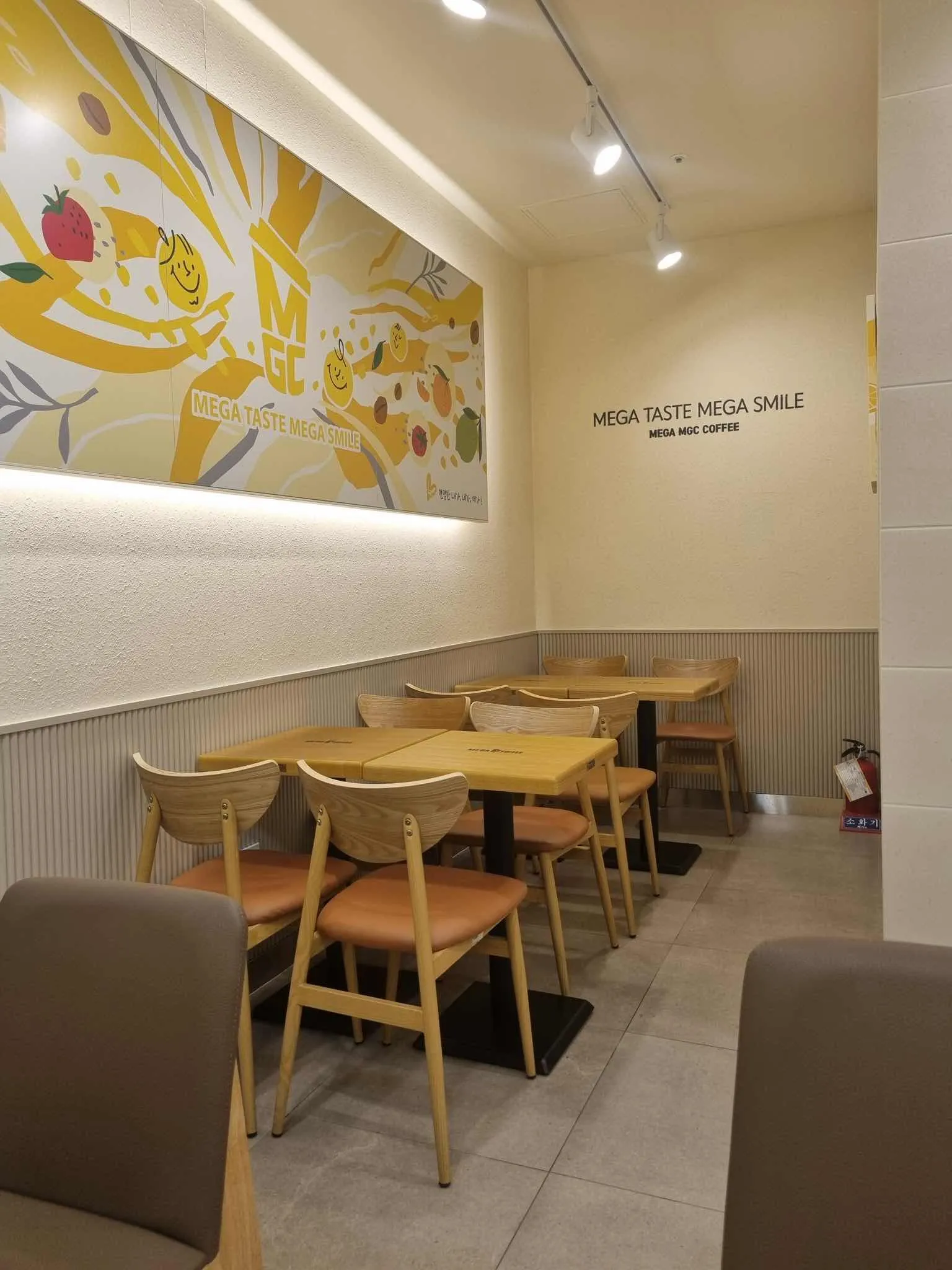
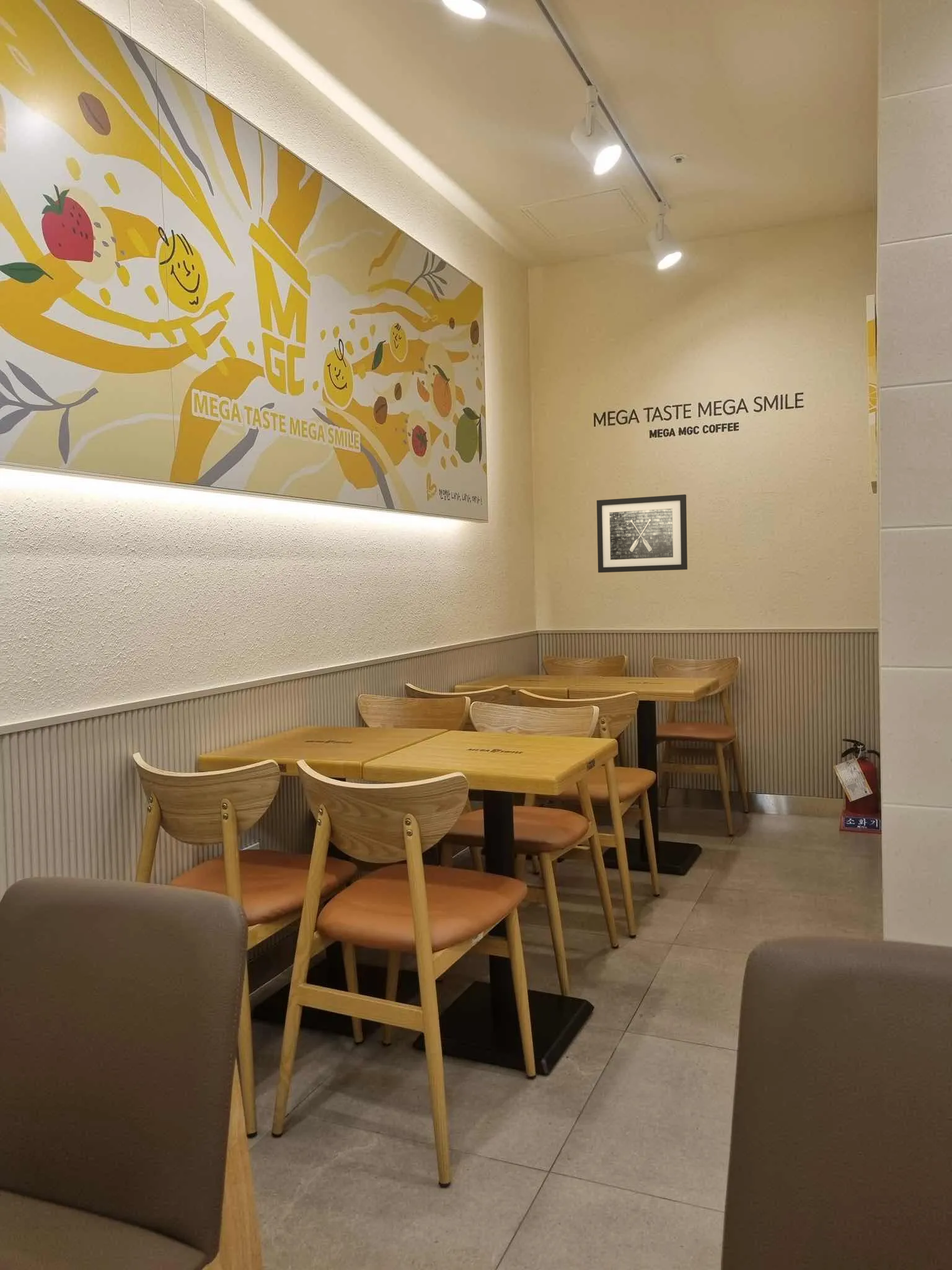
+ wall art (641, 534)
